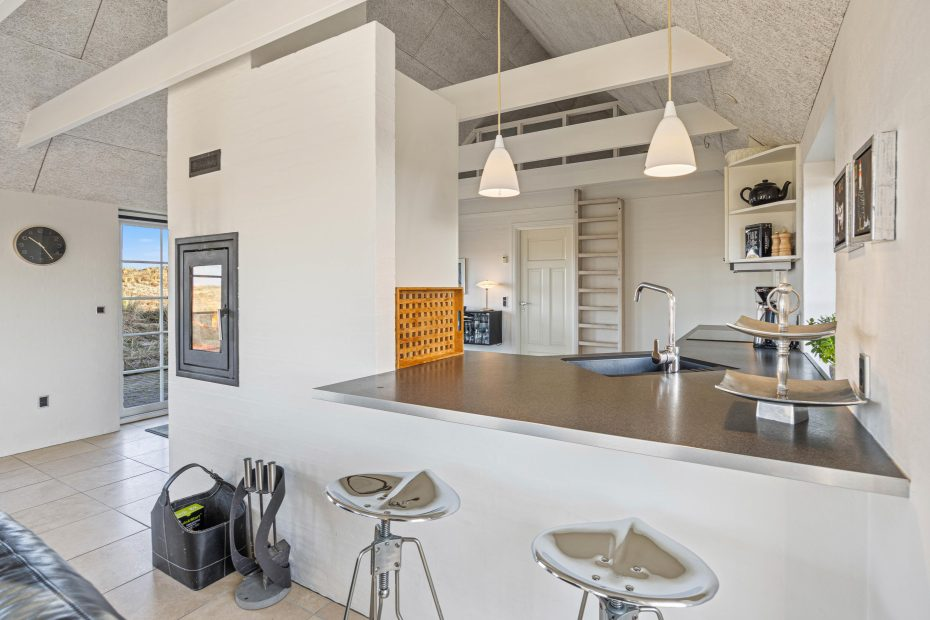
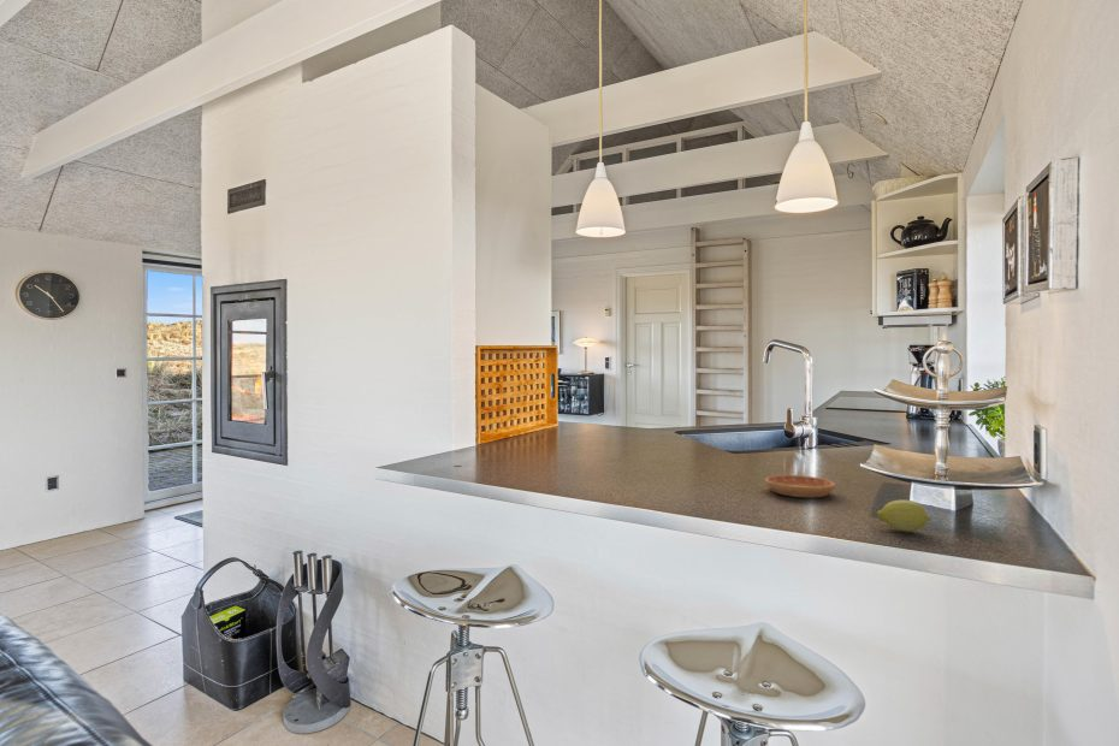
+ saucer (799, 486)
+ fruit (902, 515)
